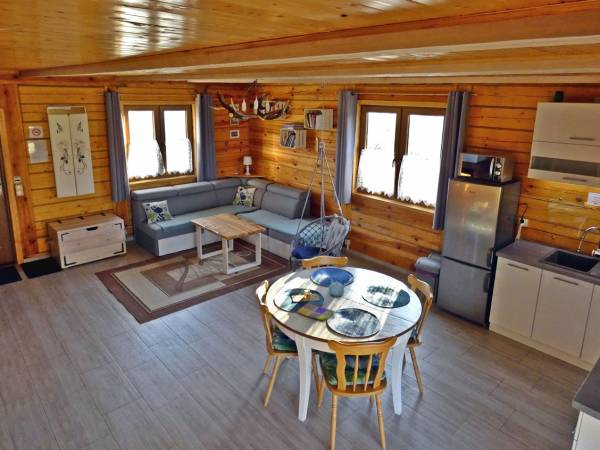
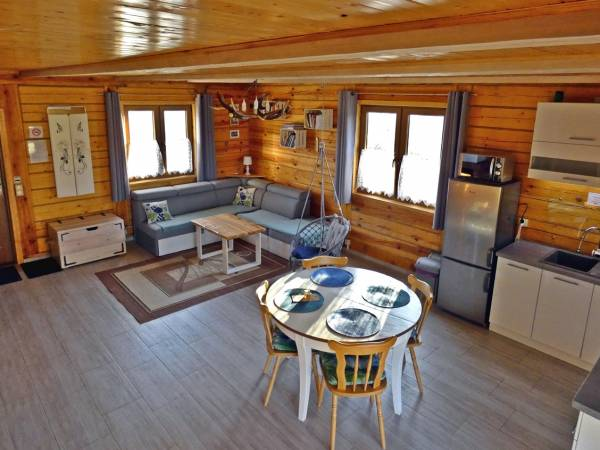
- dish towel (315, 311)
- teapot (337, 288)
